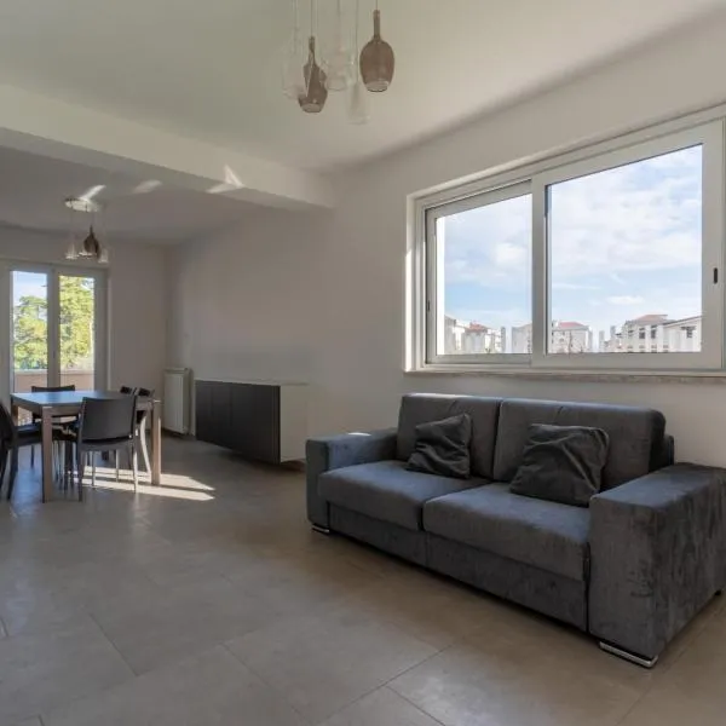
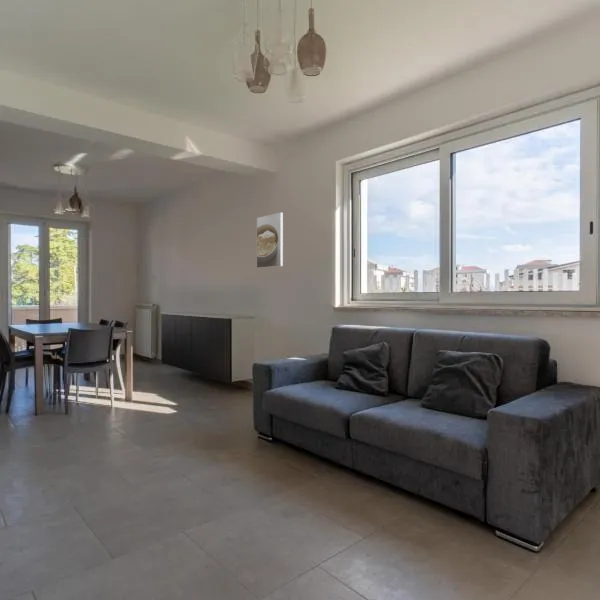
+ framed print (269, 241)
